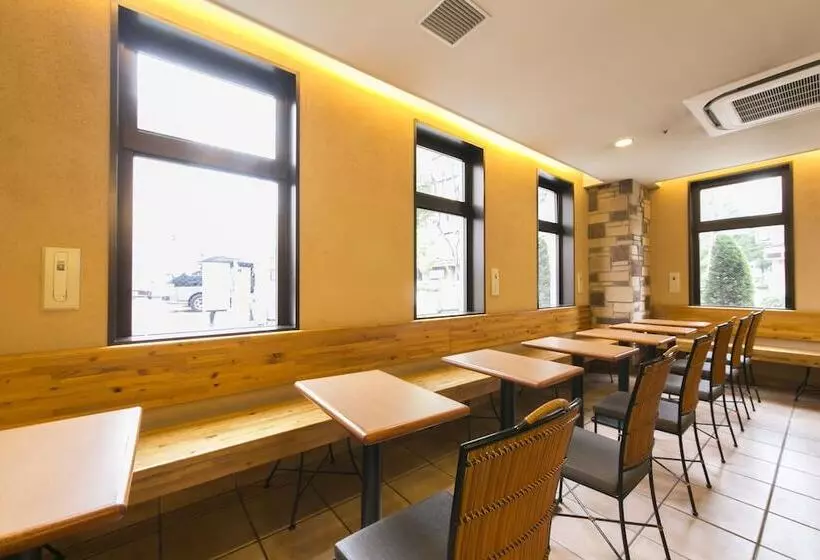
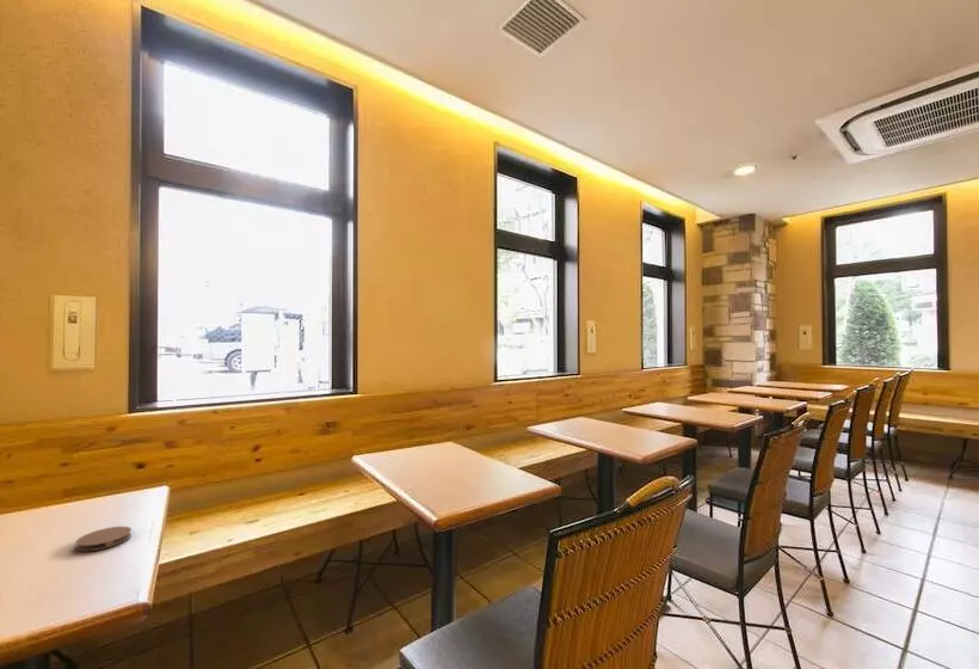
+ coaster (104, 538)
